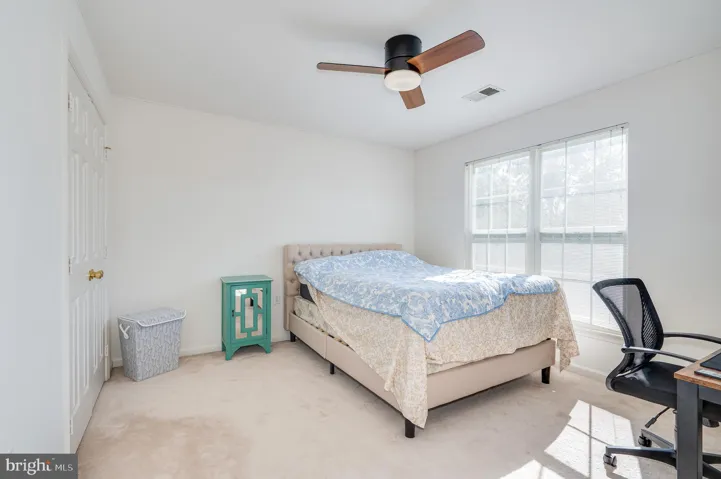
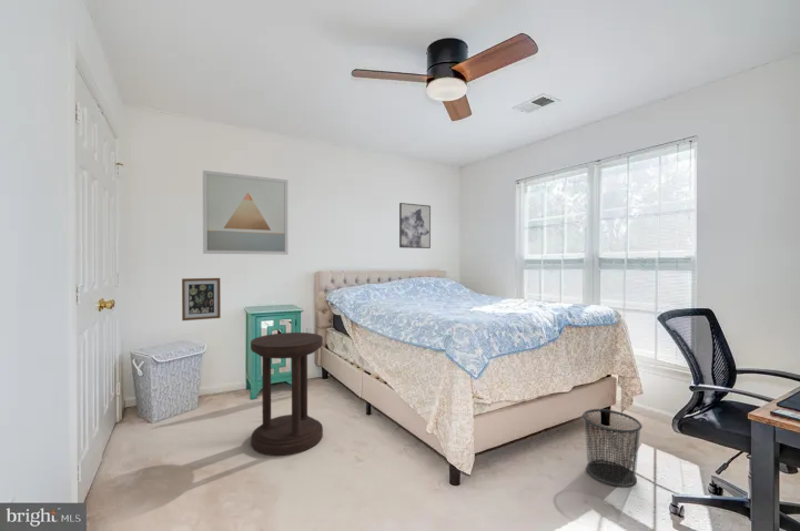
+ waste bin (610, 446)
+ wall art (415, 226)
+ side table (292, 388)
+ wall art (247, 214)
+ wall art (201, 298)
